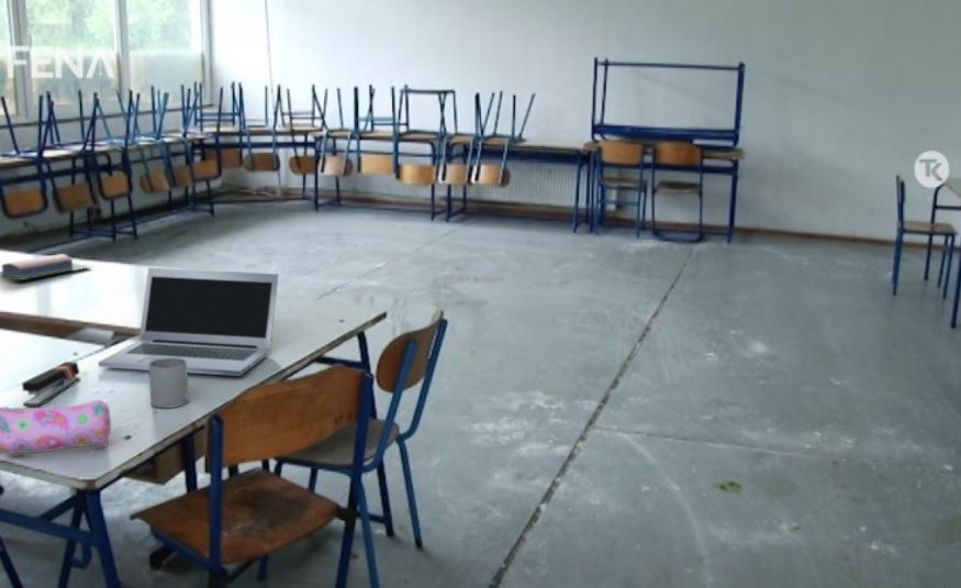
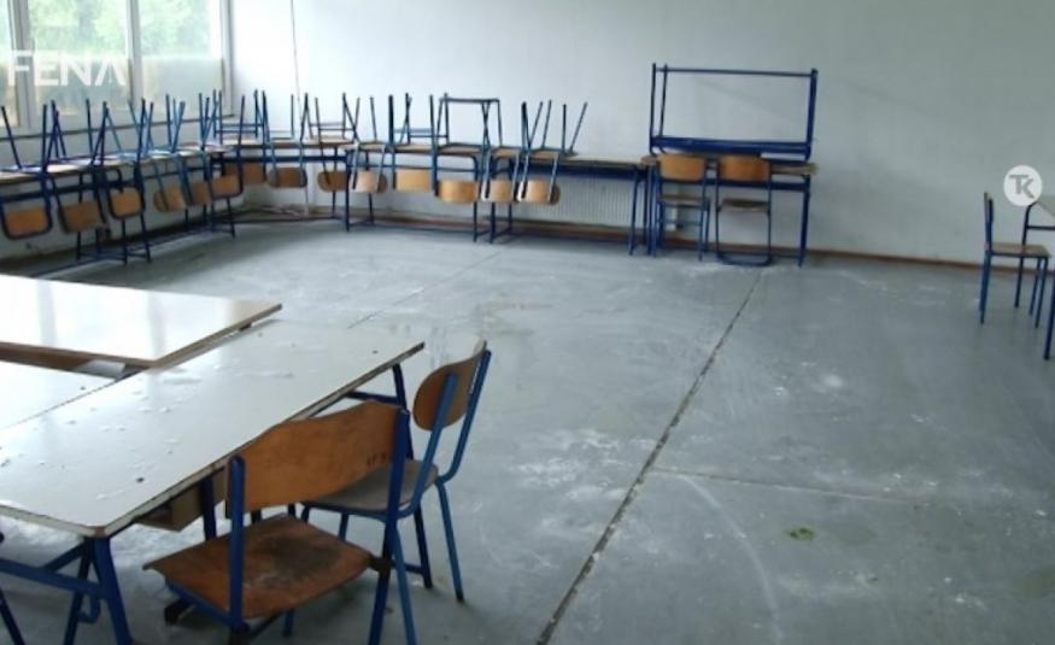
- architectural model (38, 265)
- pencil case (49, 426)
- mug (168, 379)
- laptop (191, 319)
- stapler (52, 381)
